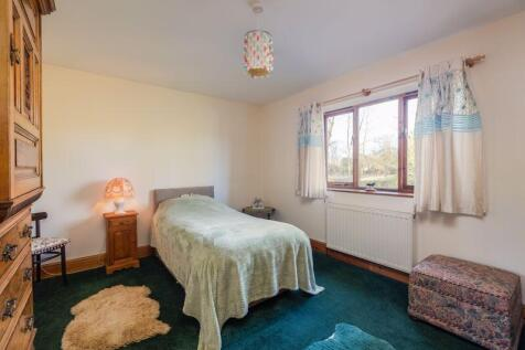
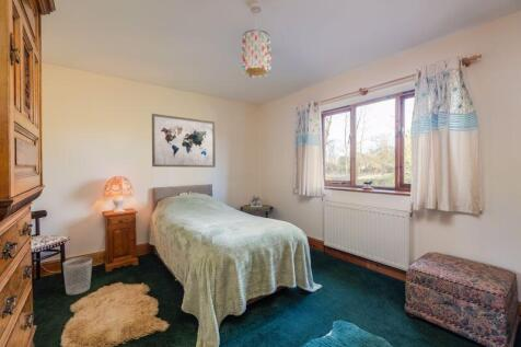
+ wall art (185, 142)
+ wastebasket (78, 275)
